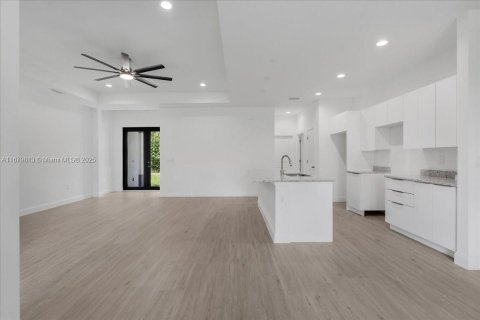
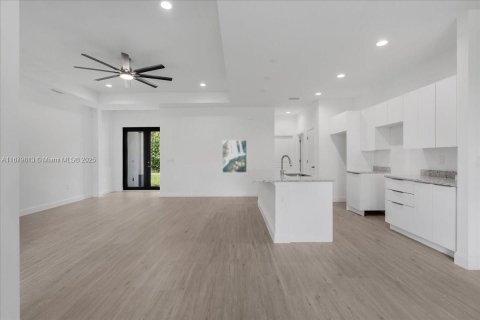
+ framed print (234, 156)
